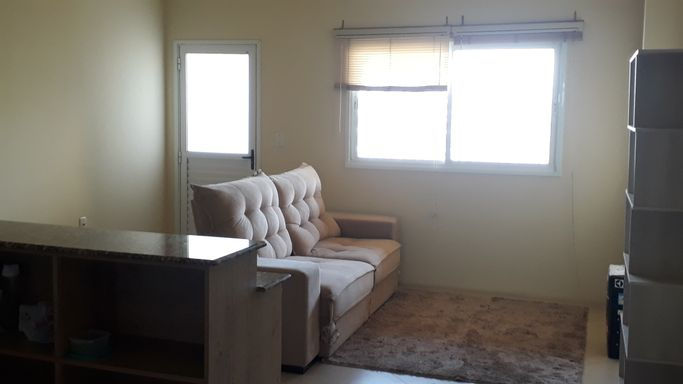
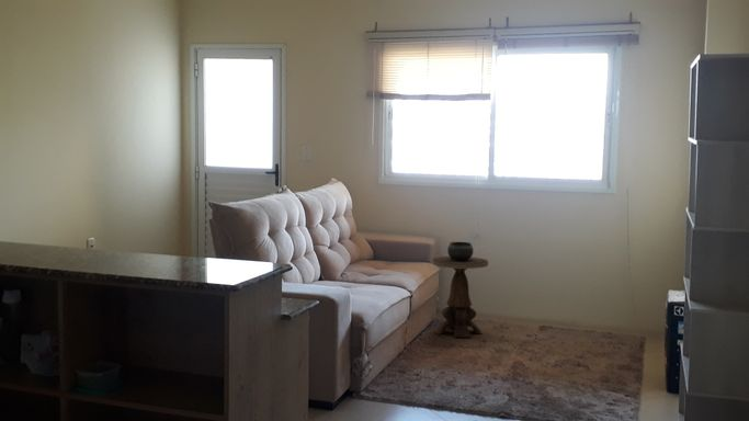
+ side table (459, 287)
